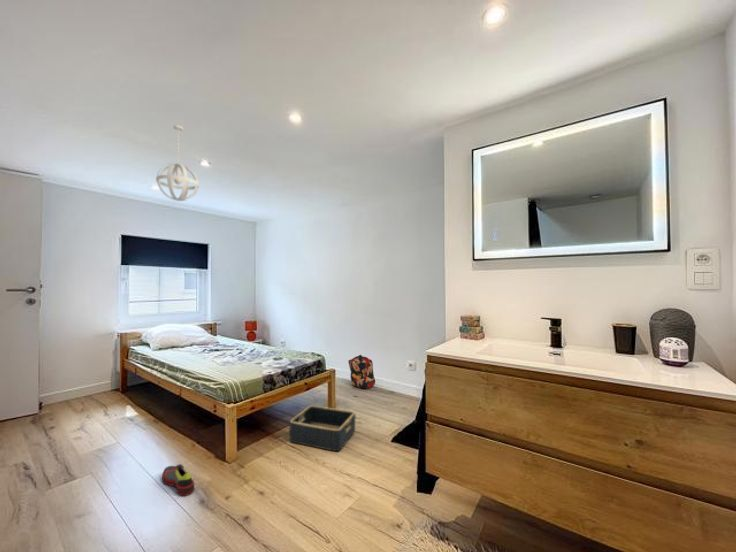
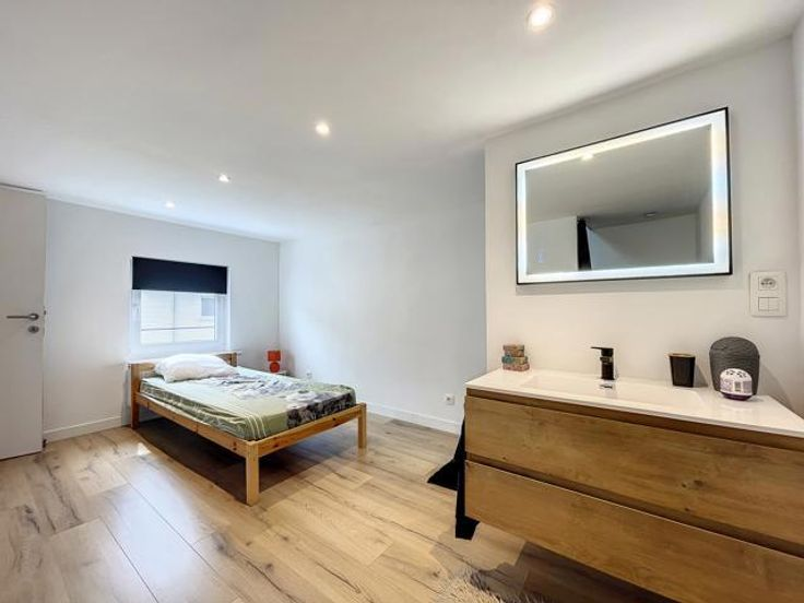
- basket (323, 426)
- pendant light (178, 164)
- backpack (361, 370)
- shoe (179, 473)
